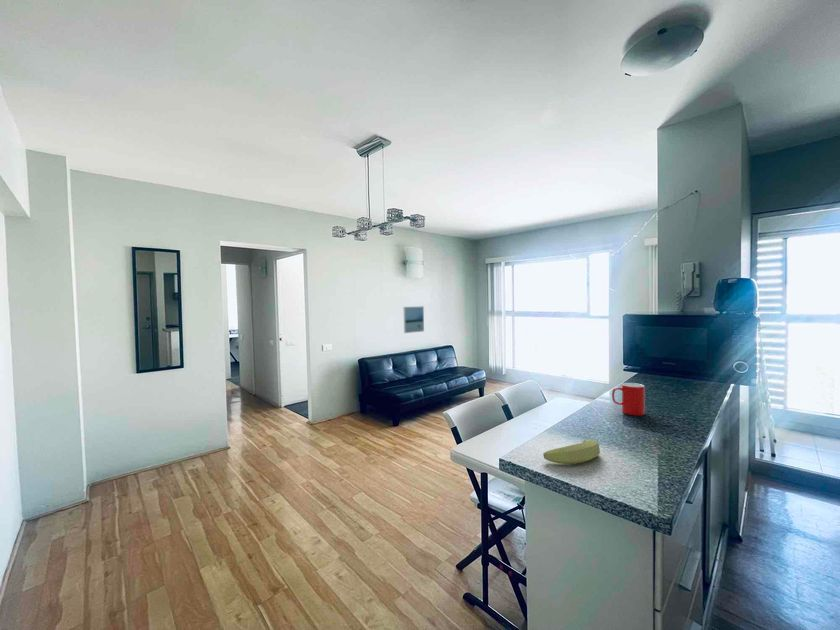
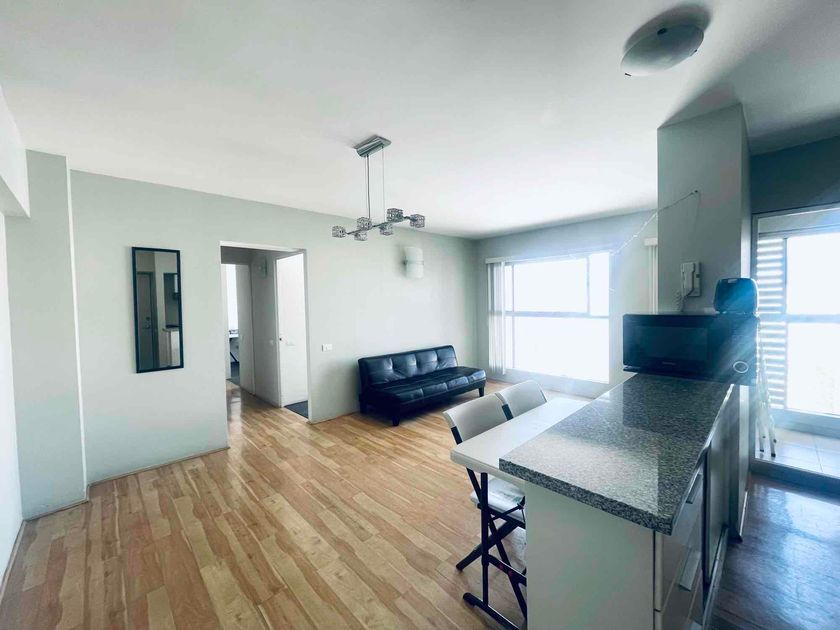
- banana (574, 447)
- cup (628, 398)
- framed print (414, 319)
